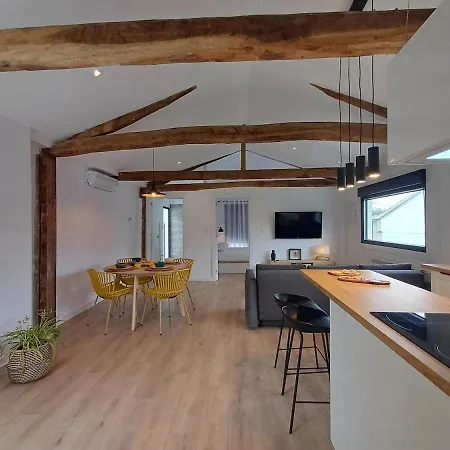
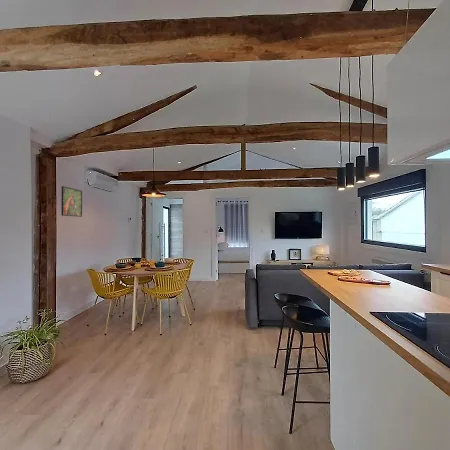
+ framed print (72, 202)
